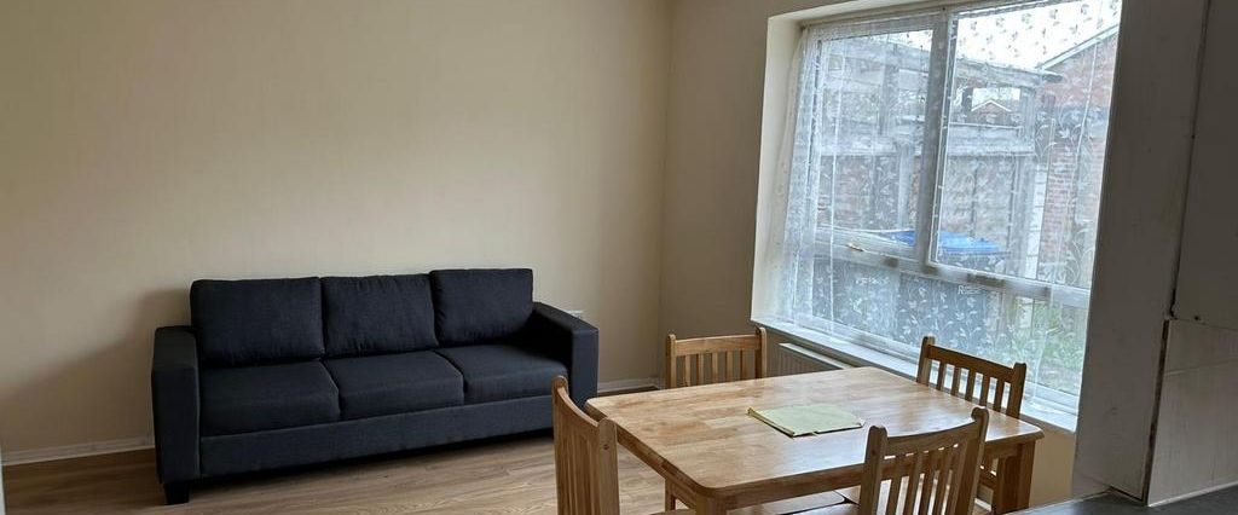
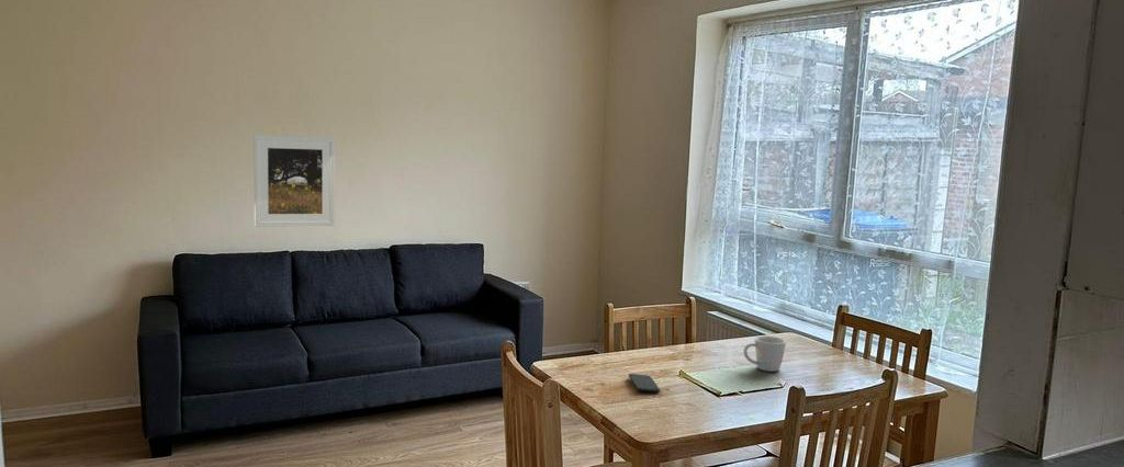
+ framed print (295, 181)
+ mug (763, 354)
+ smartphone (643, 383)
